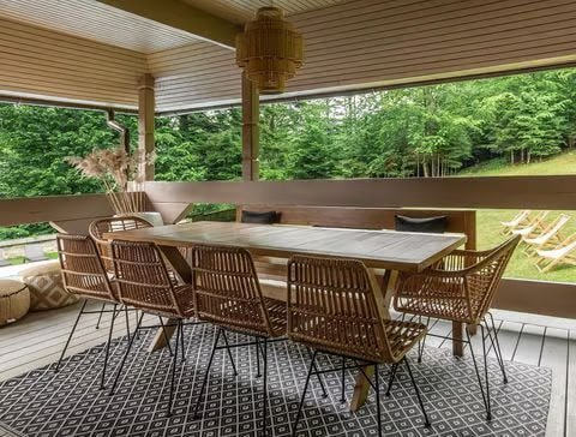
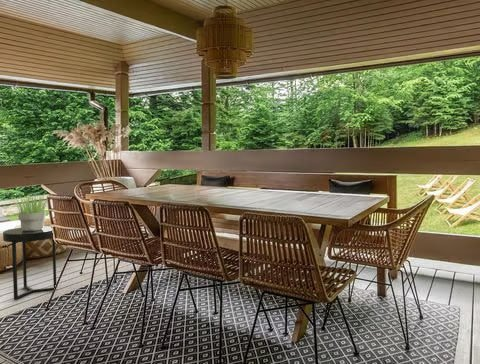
+ side table (25, 261)
+ potted plant (32, 212)
